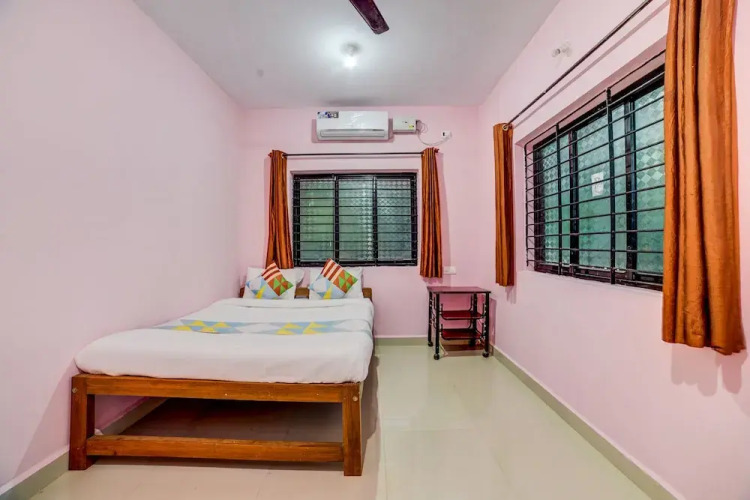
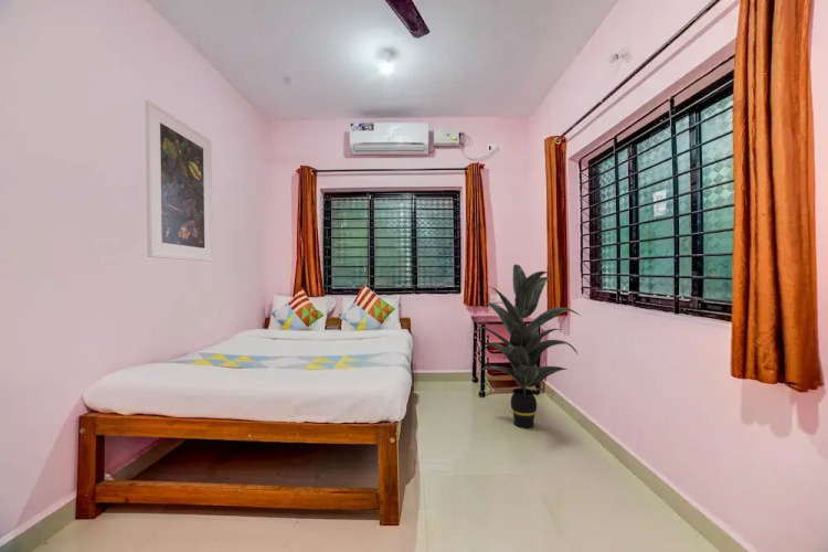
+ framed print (183, 191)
+ indoor plant (524, 342)
